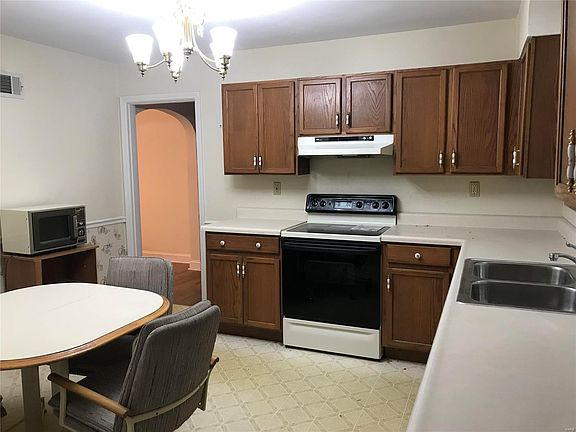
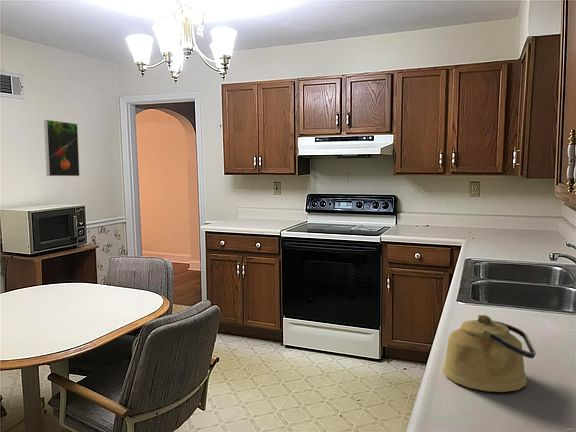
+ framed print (62, 149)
+ kettle (485, 342)
